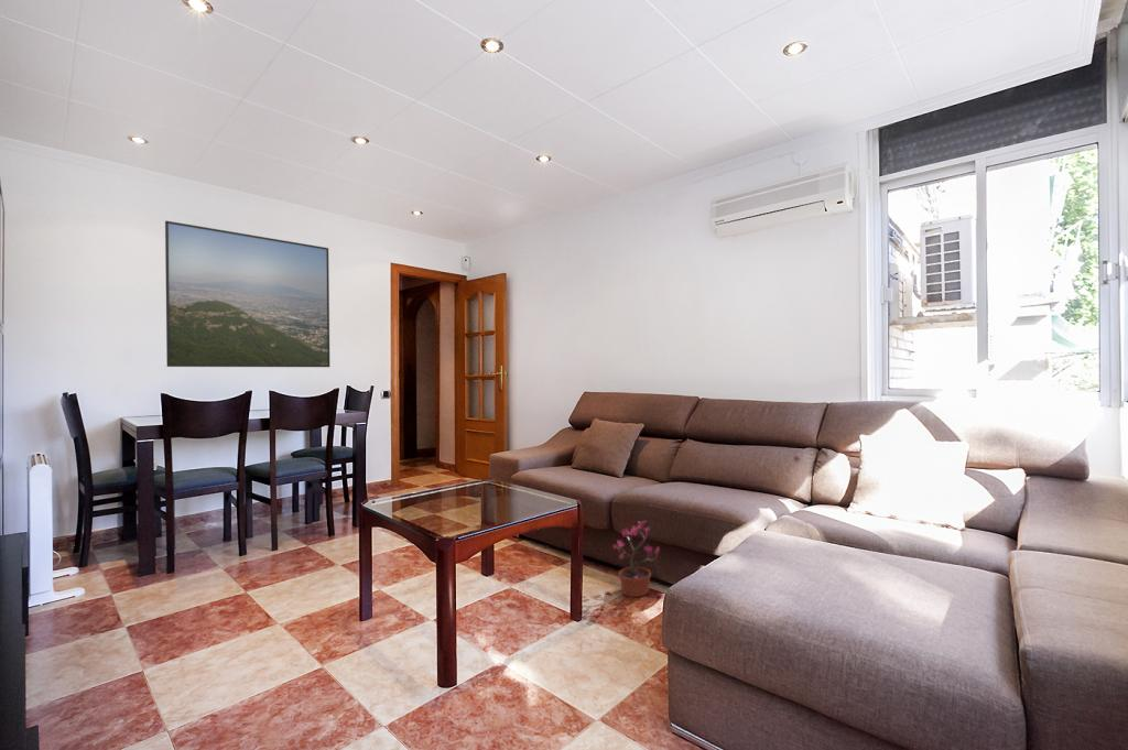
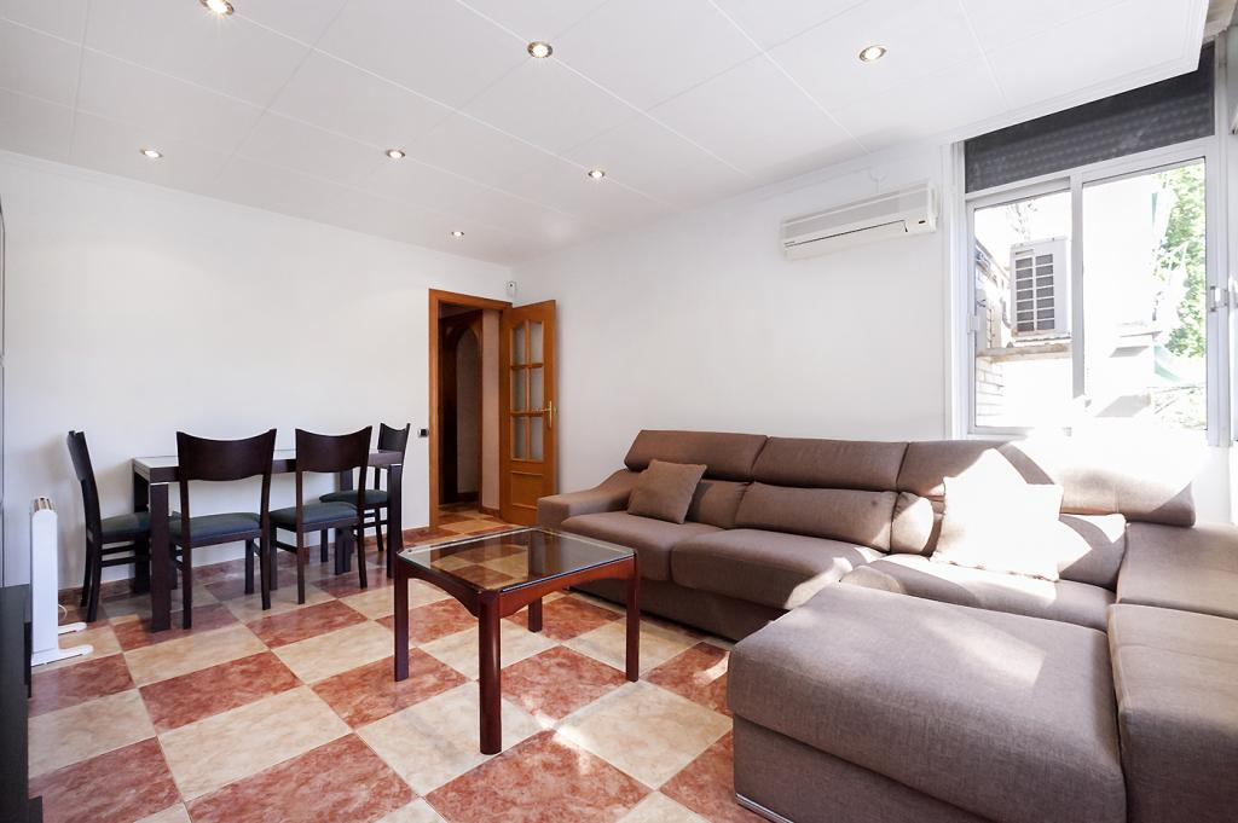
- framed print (256, 301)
- potted plant (631, 557)
